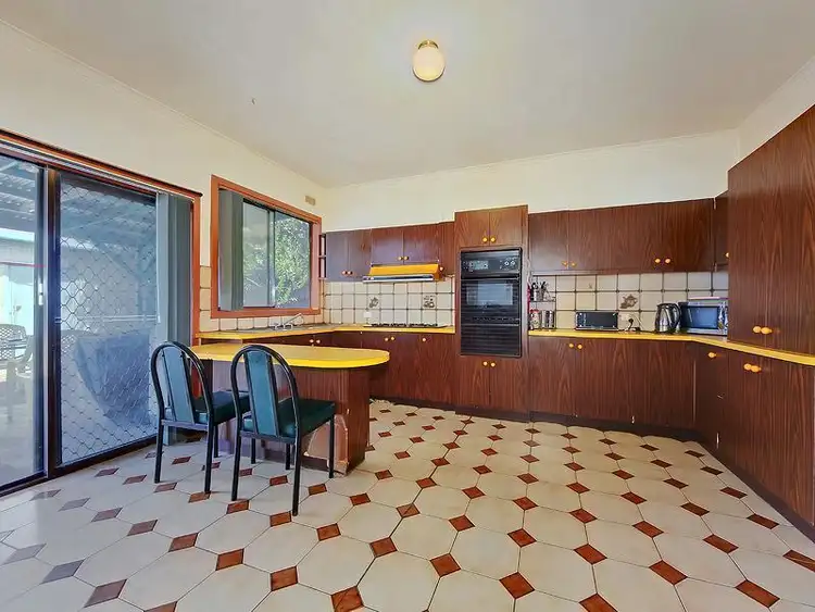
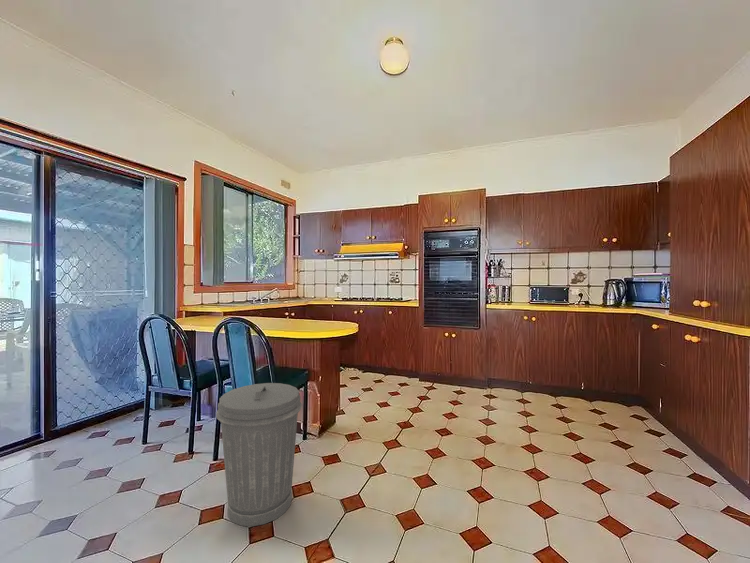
+ trash can (260, 446)
